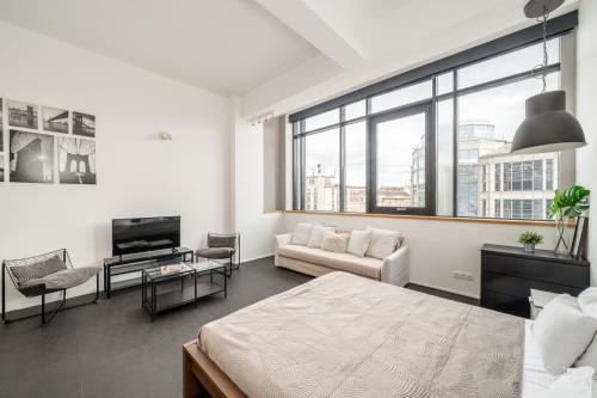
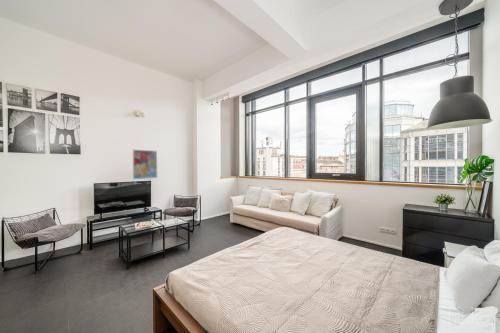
+ wall art (145, 164)
